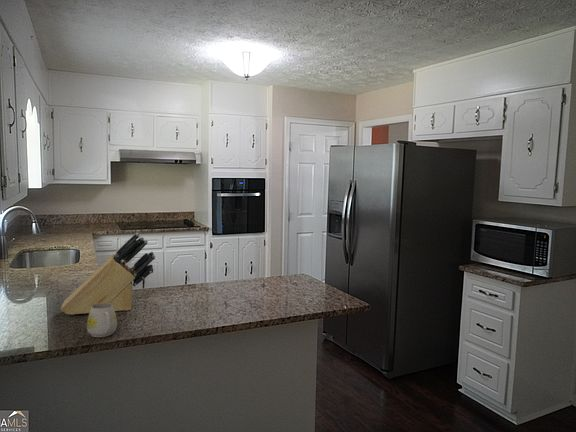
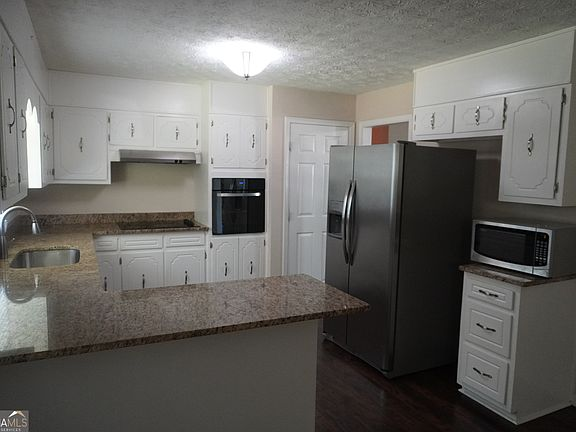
- mug (103, 320)
- knife block (110, 271)
